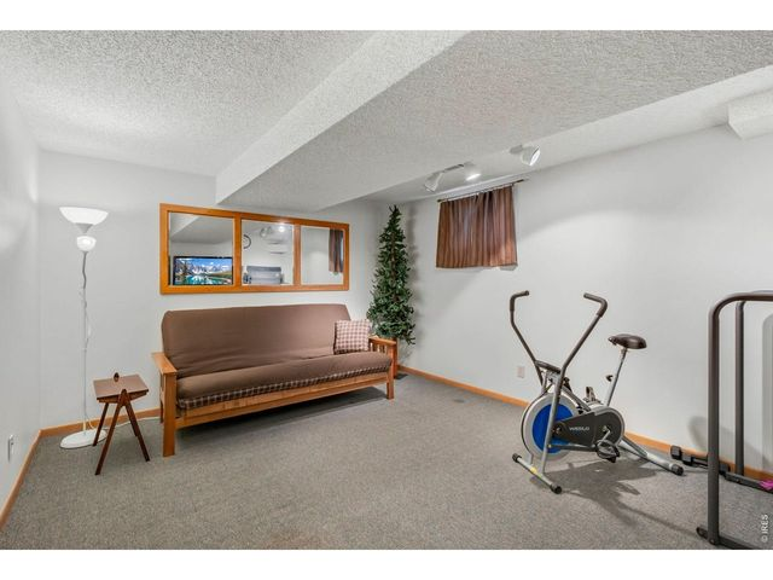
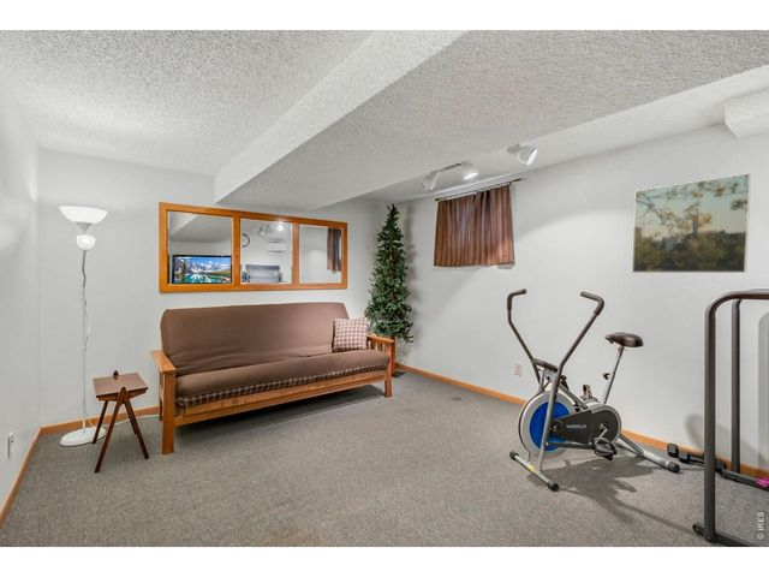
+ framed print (685, 227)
